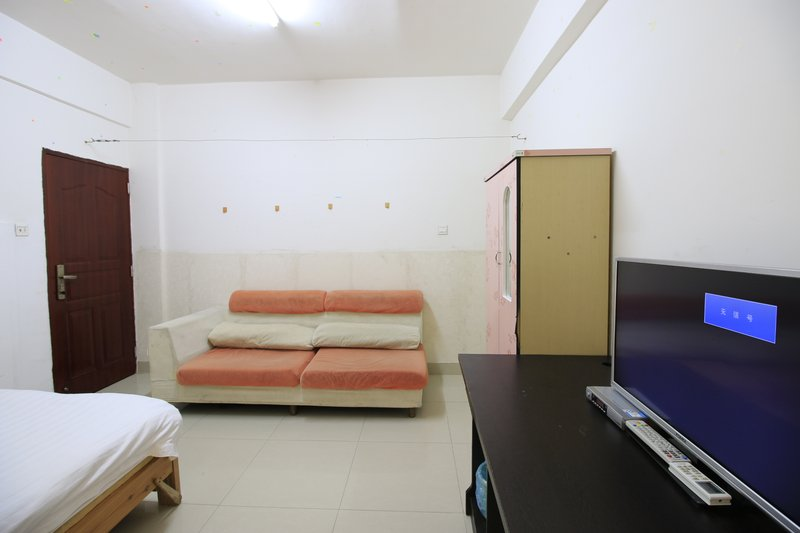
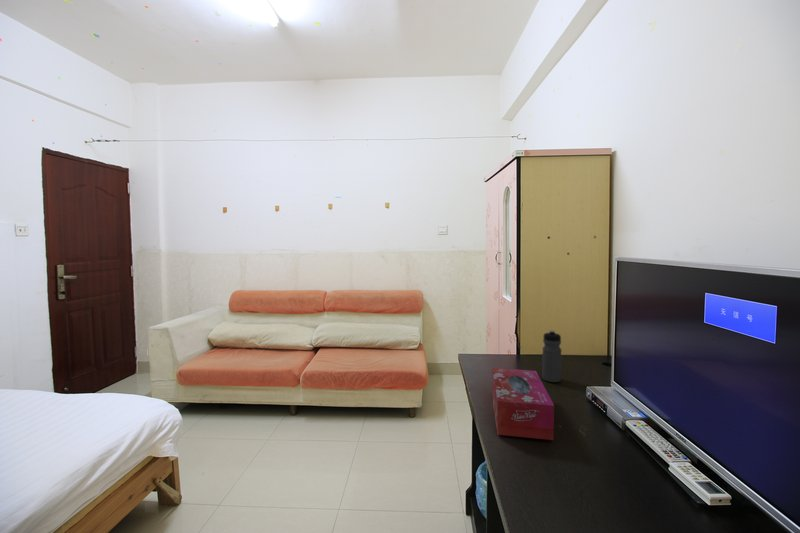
+ tissue box (518, 399)
+ water bottle (551, 355)
